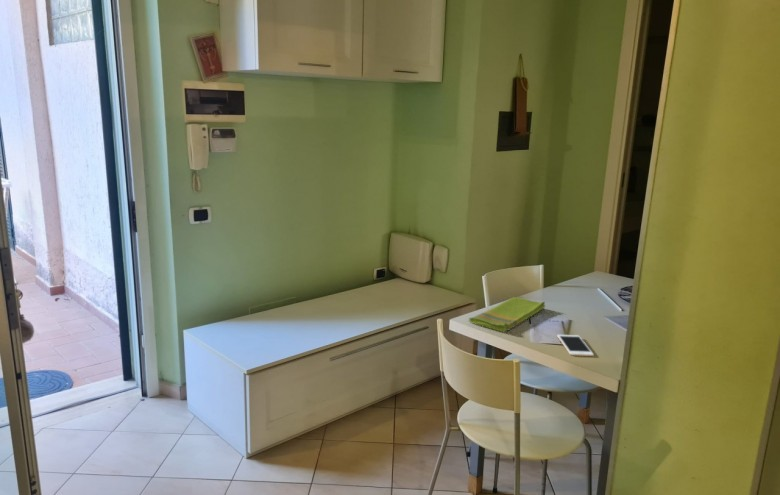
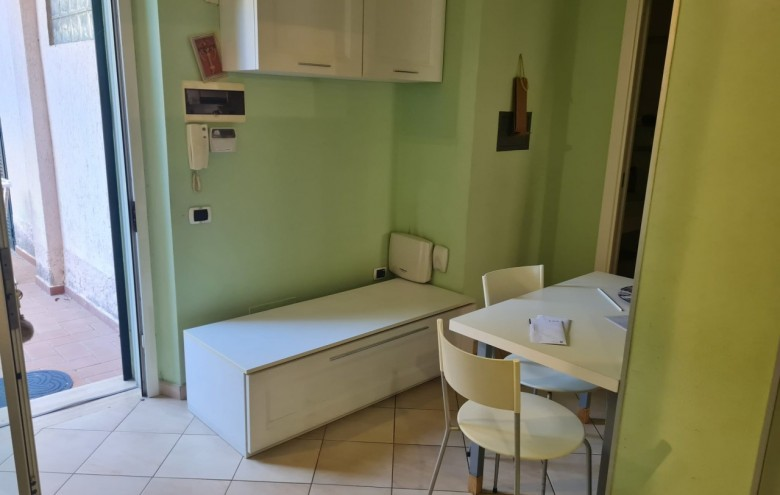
- dish towel (508, 311)
- cell phone (574, 344)
